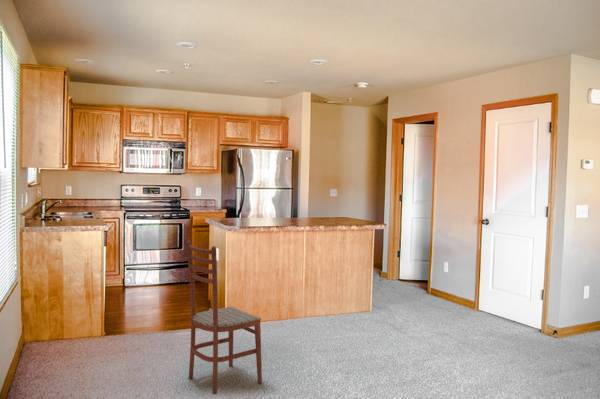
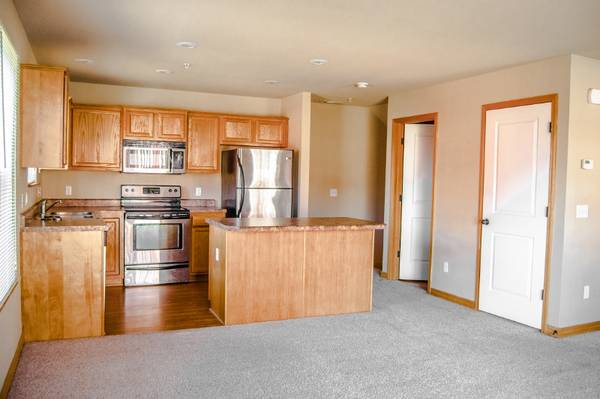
- dining chair (224, 311)
